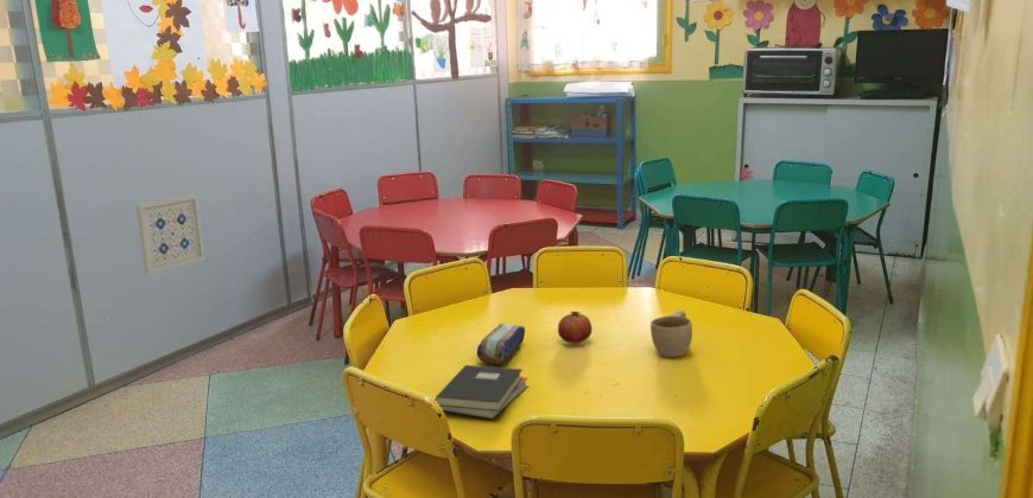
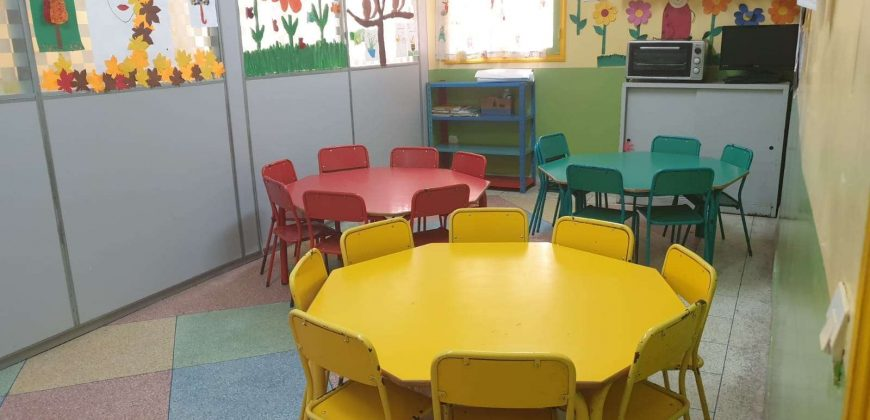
- hardback book (481, 390)
- wall art (171, 232)
- fruit (575, 326)
- cup (674, 333)
- pencil case (501, 341)
